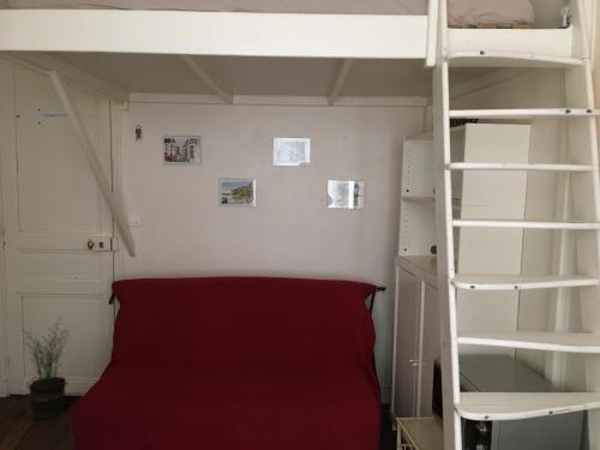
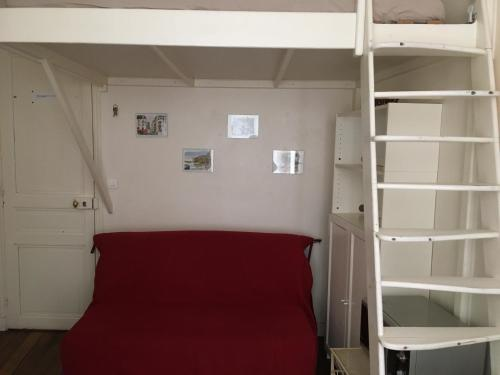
- potted plant (47, 366)
